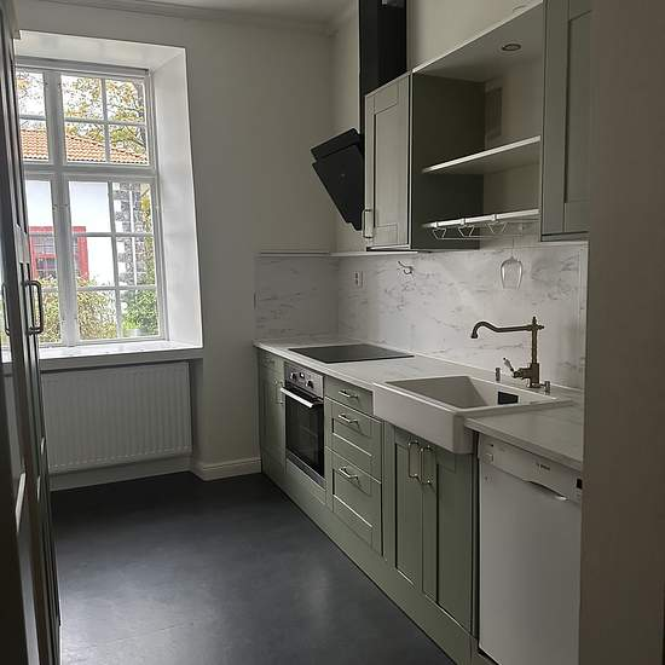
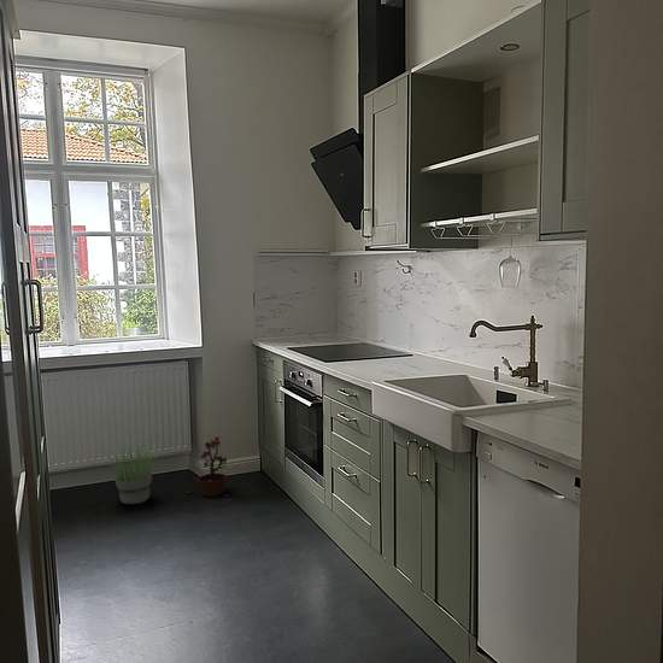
+ potted plant (133, 476)
+ potted plant (207, 465)
